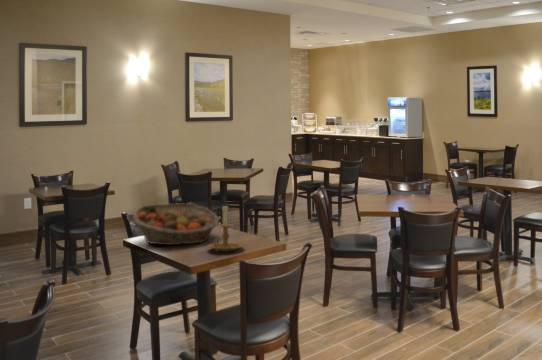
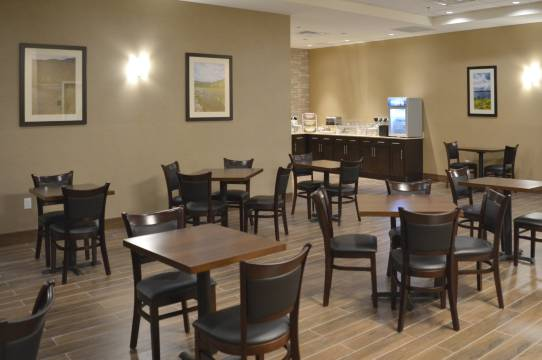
- candle holder (225, 227)
- fruit basket (176, 223)
